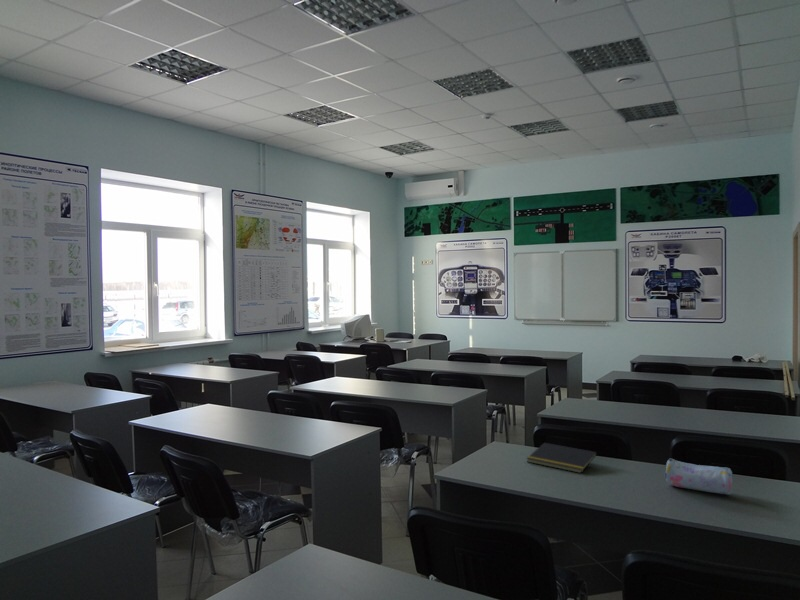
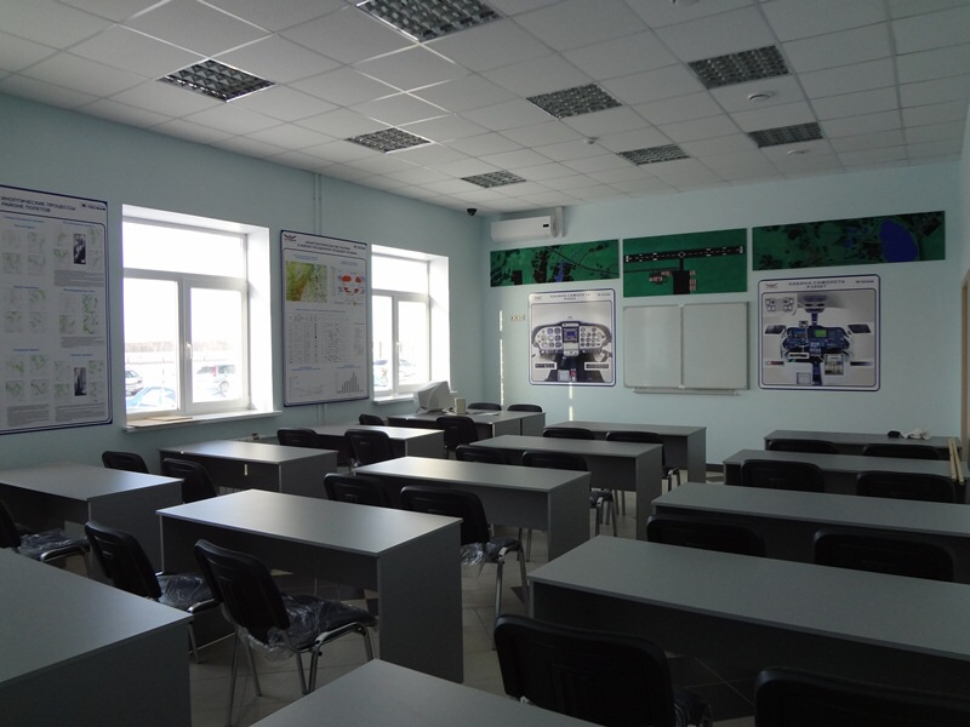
- pencil case (698, 475)
- notepad (561, 456)
